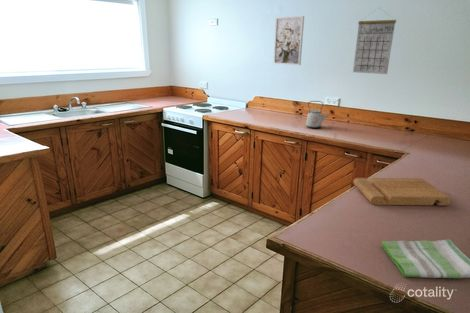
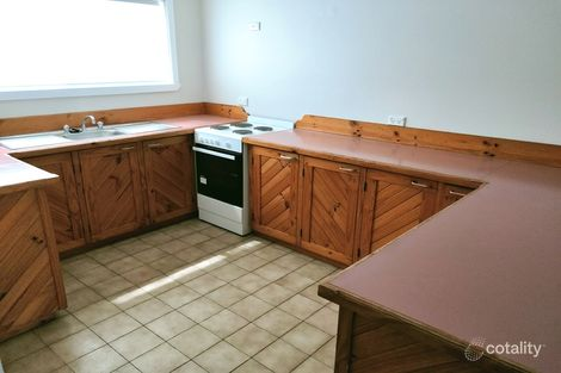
- calendar (374, 41)
- cutting board (399, 190)
- kettle (317, 114)
- wall art (288, 41)
- dish towel (428, 256)
